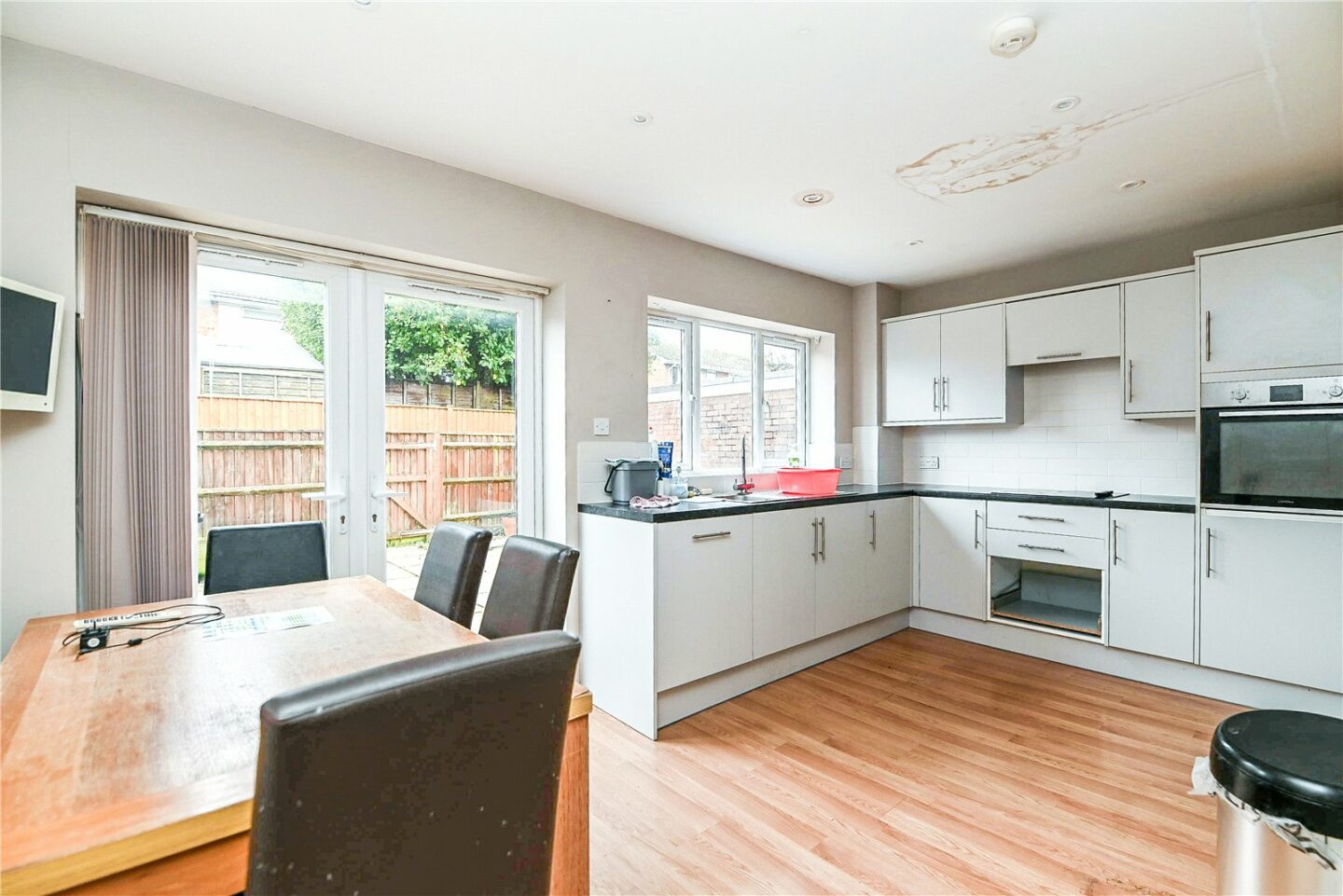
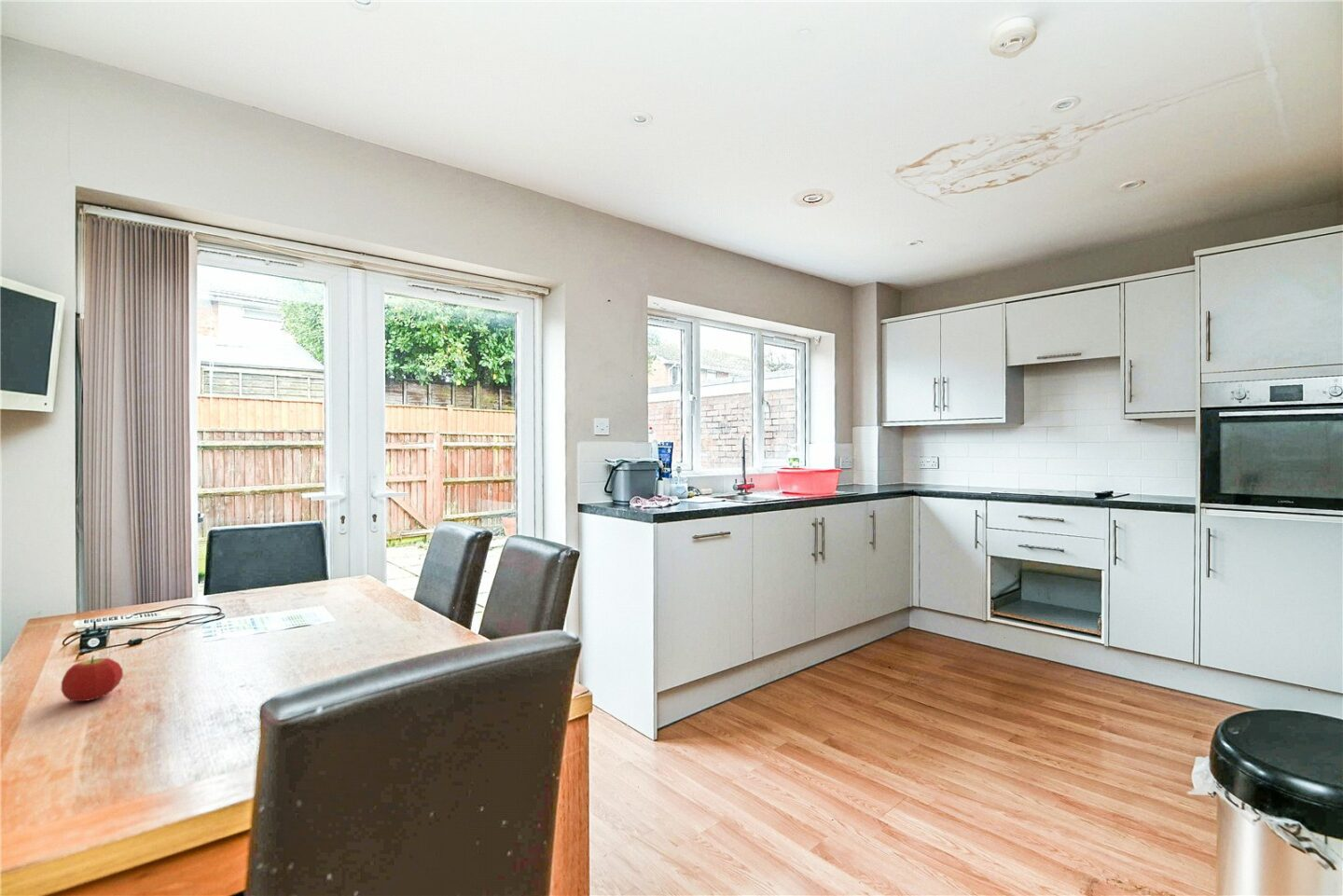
+ fruit (90, 677)
